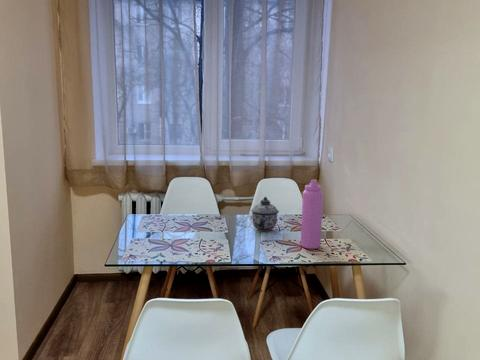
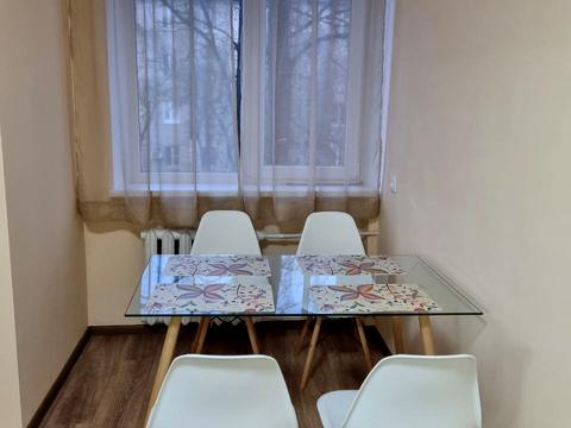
- water bottle (312, 213)
- lidded jar (264, 213)
